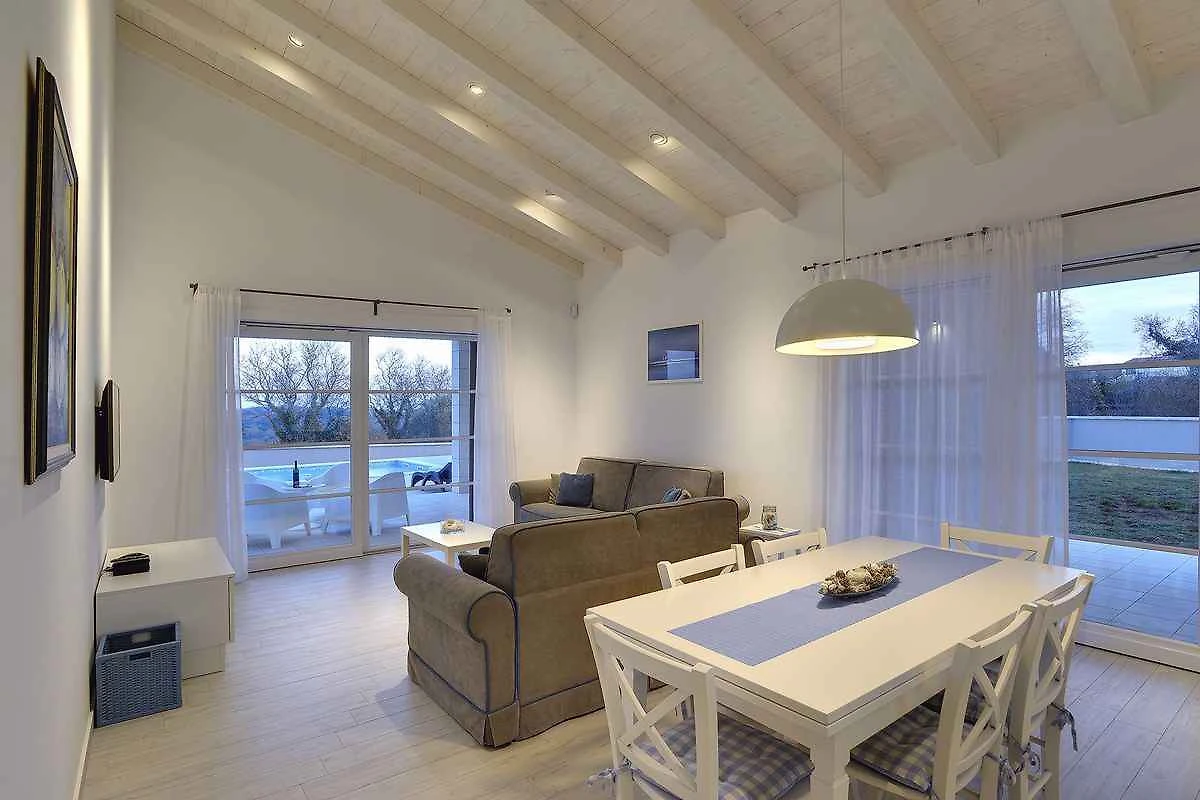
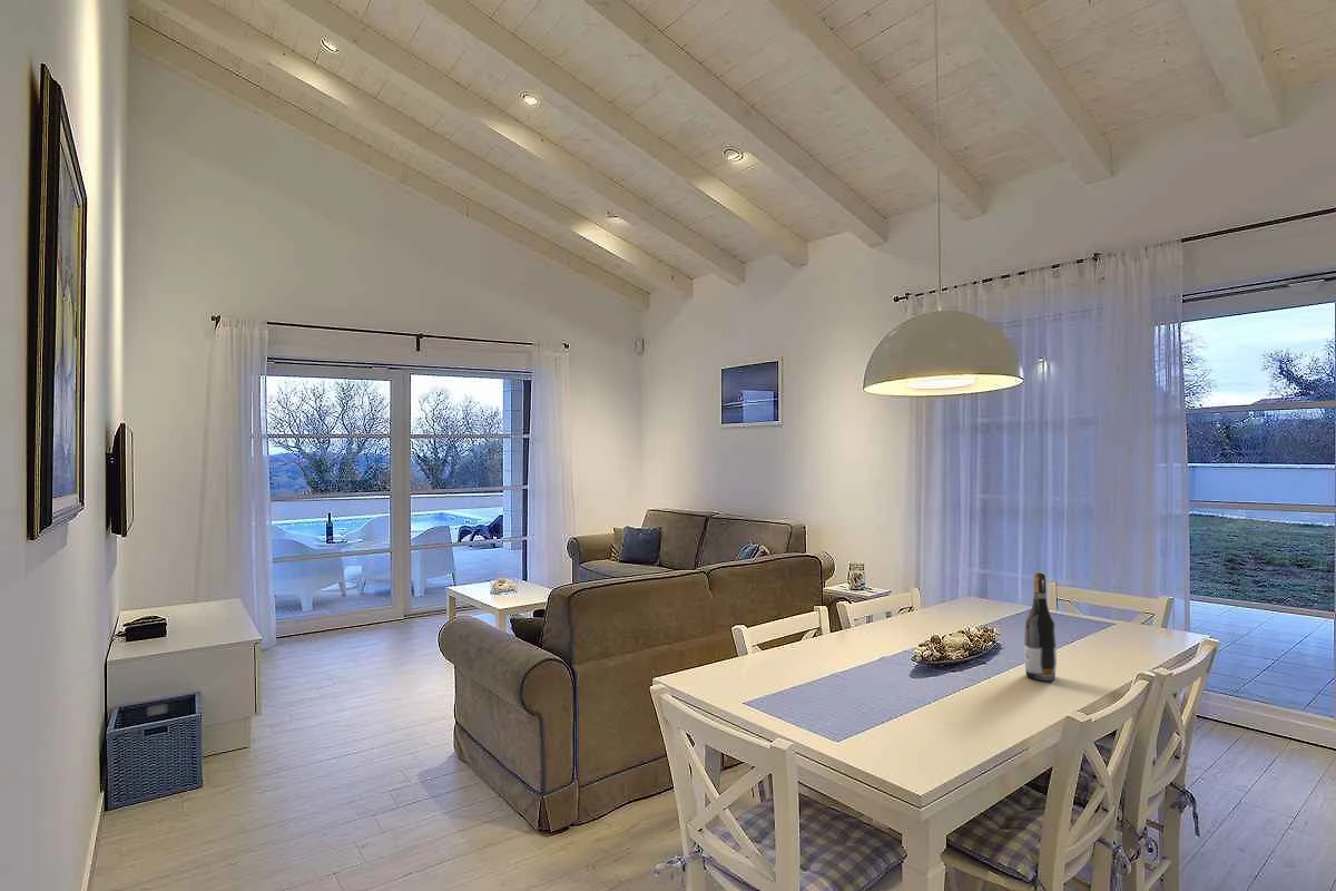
+ wine bottle (1040, 624)
